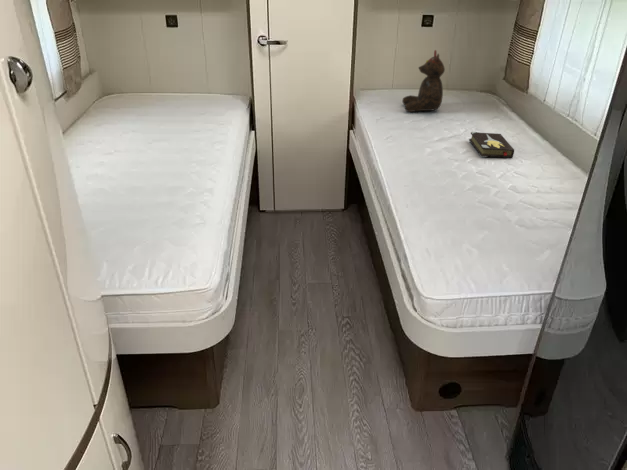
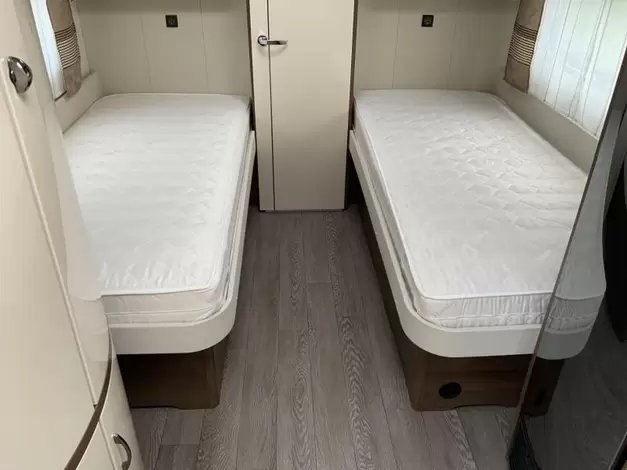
- teddy bear (424, 81)
- hardback book (491, 143)
